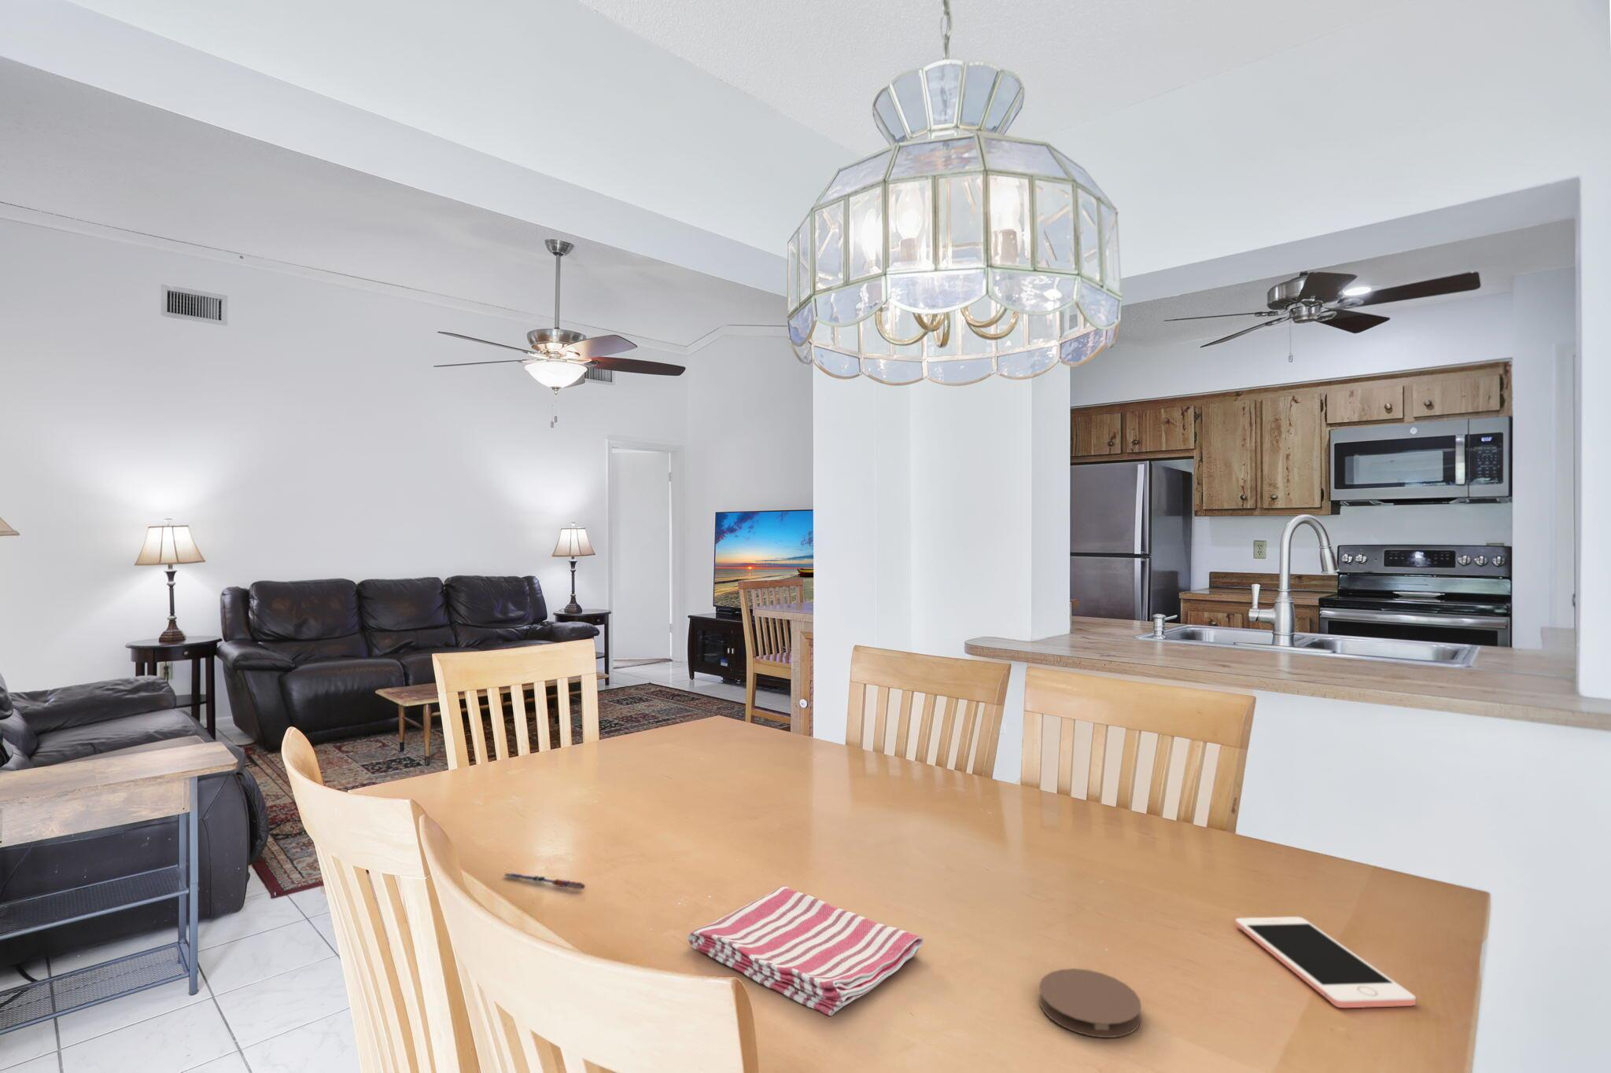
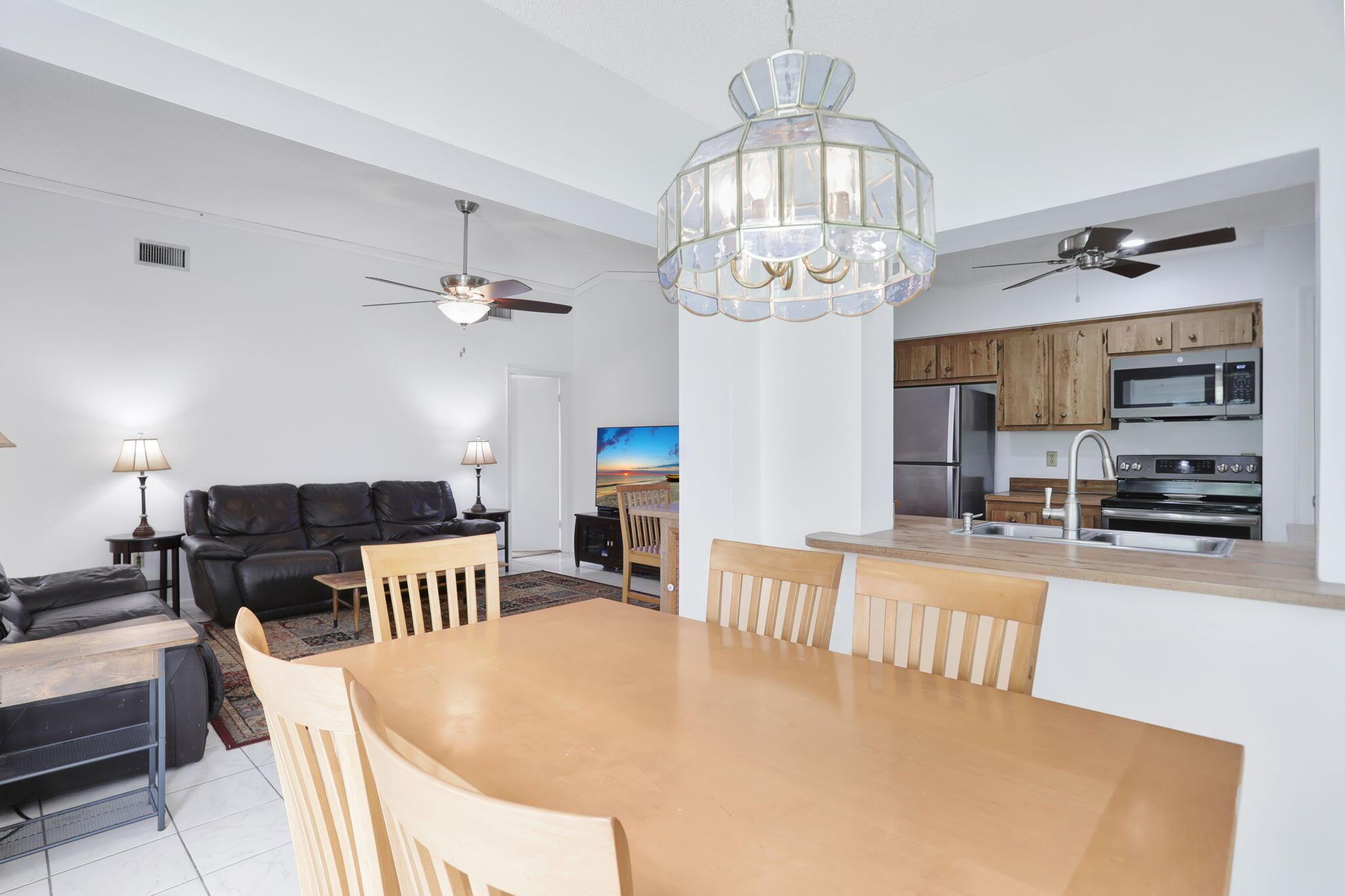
- coaster (1089, 1001)
- dish towel (804, 936)
- cell phone (1316, 958)
- pen (544, 879)
